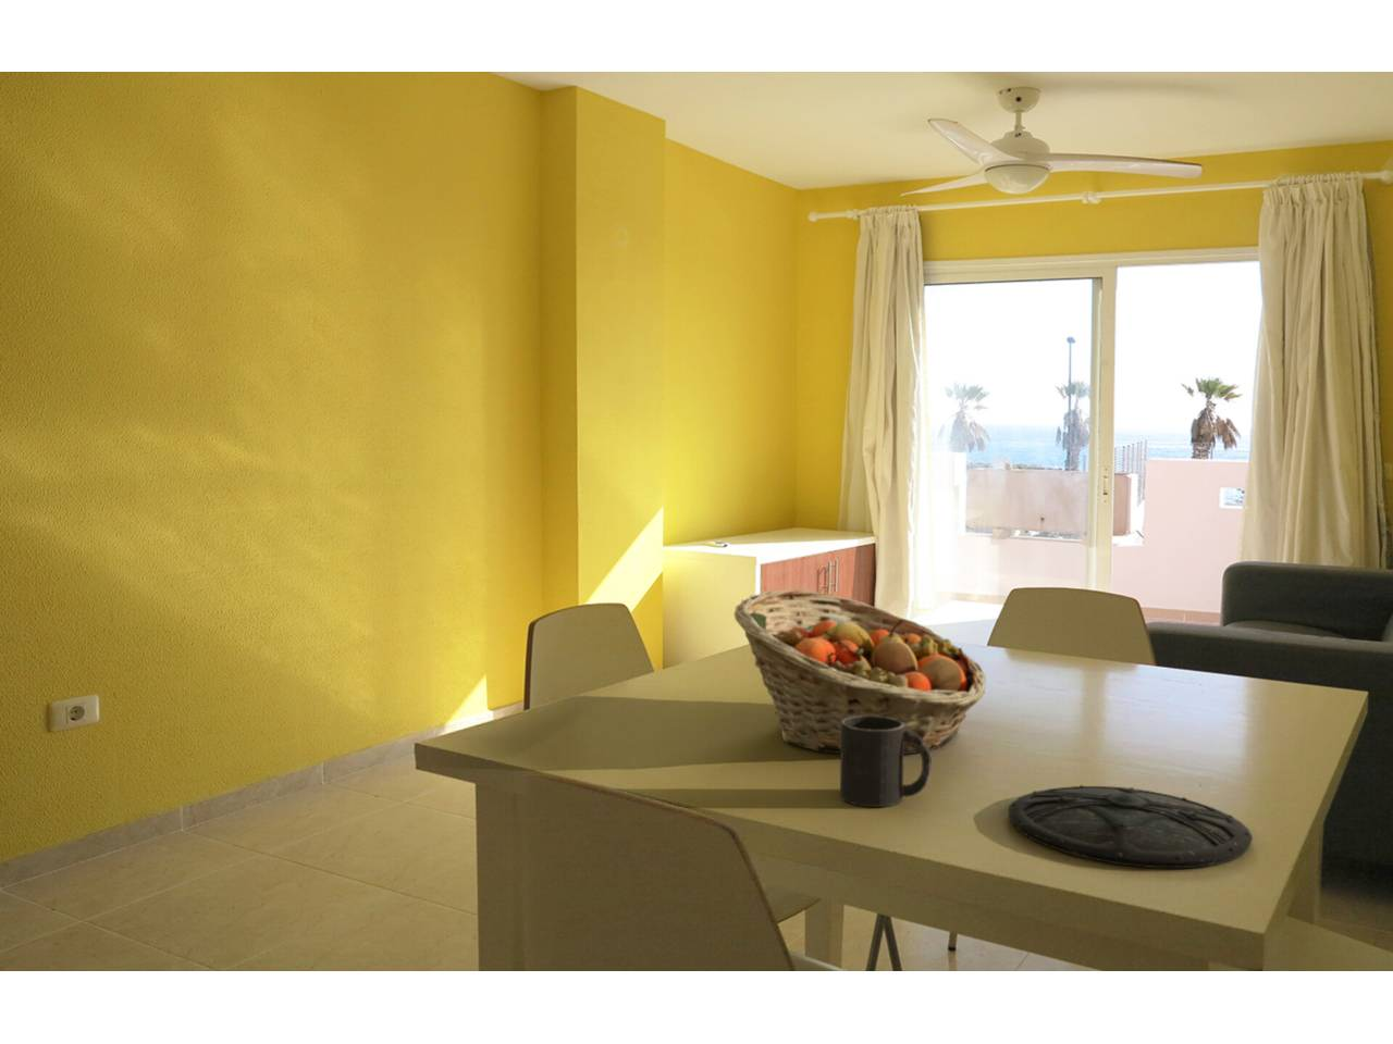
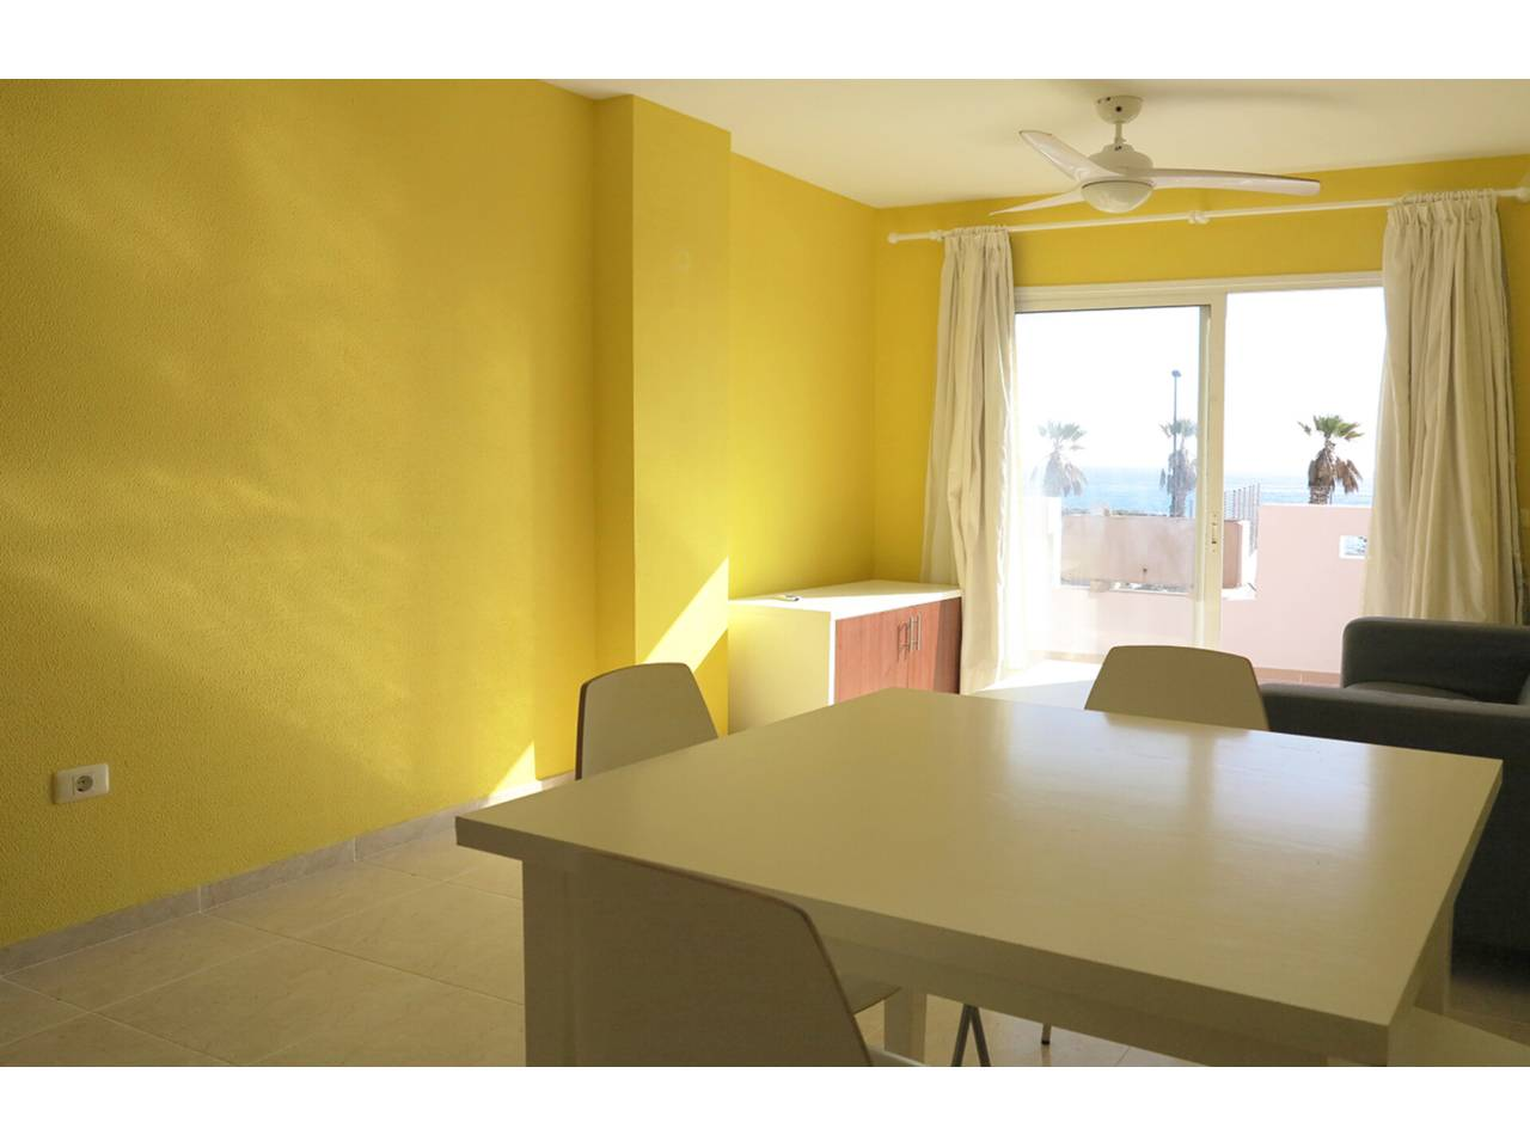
- fruit basket (860, 665)
- mug (886, 760)
- plate (1126, 810)
